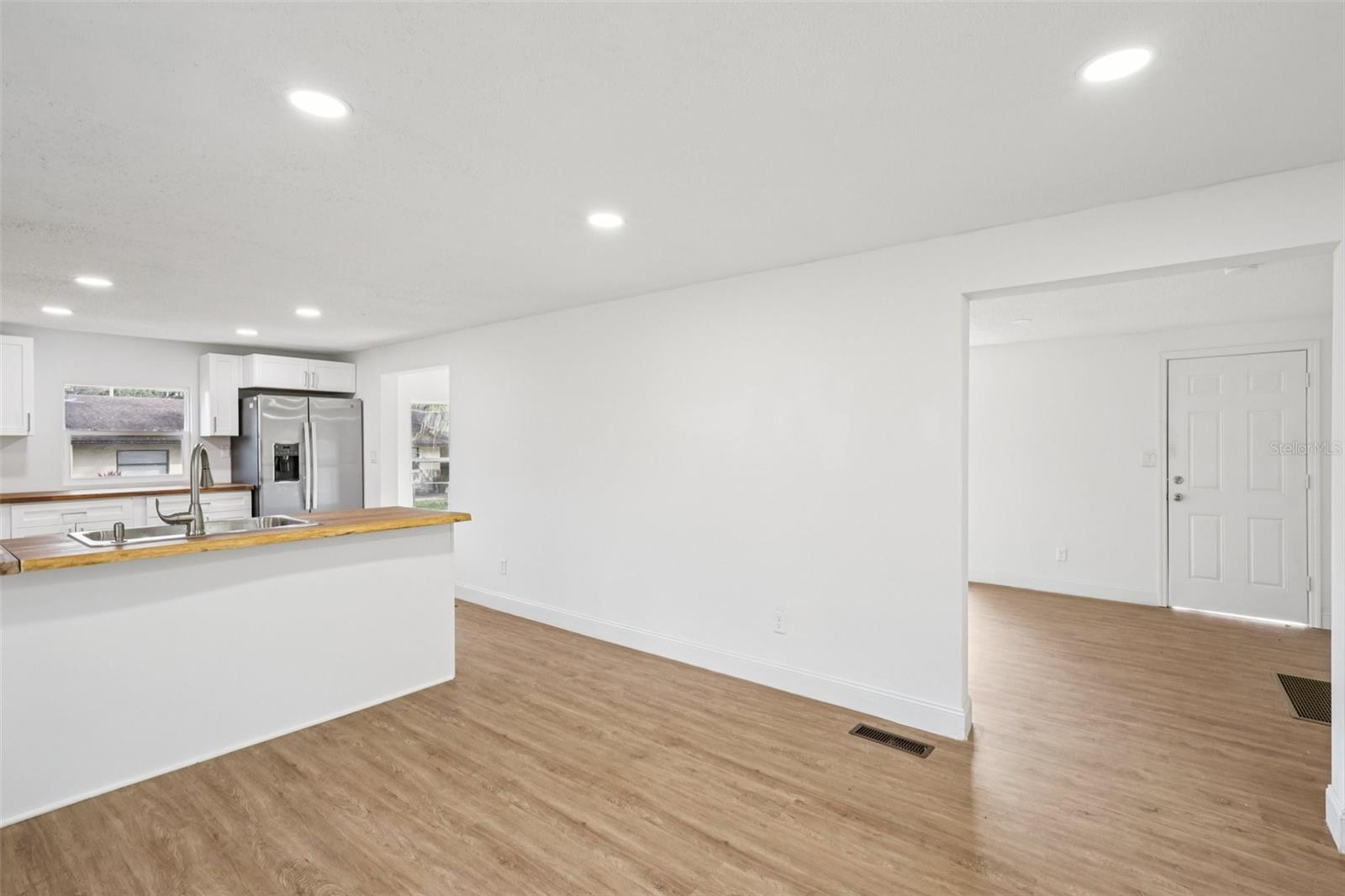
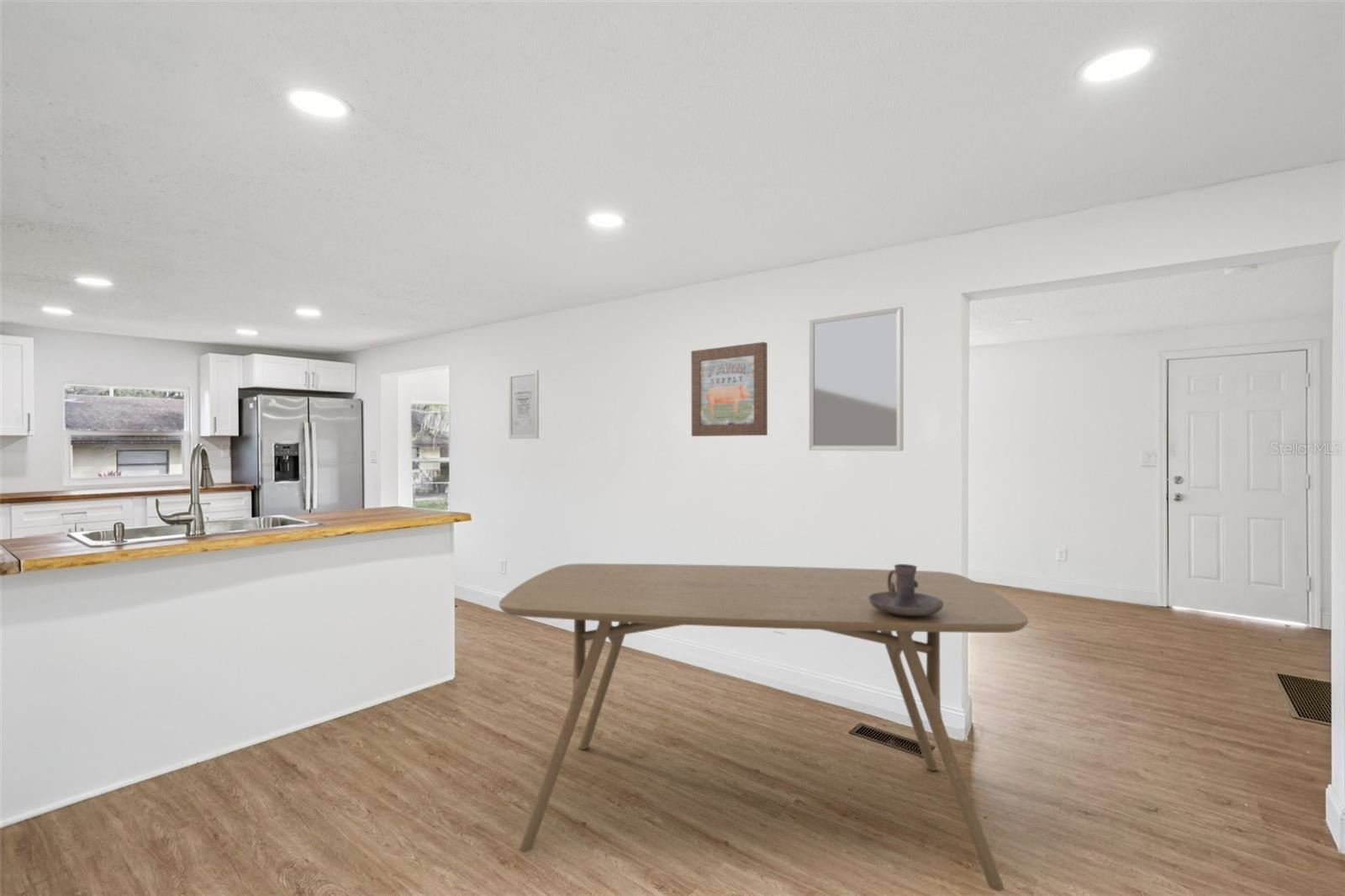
+ wall art (727, 391)
+ wall art (523, 405)
+ dining table (751, 627)
+ candle holder (902, 586)
+ home mirror (854, 382)
